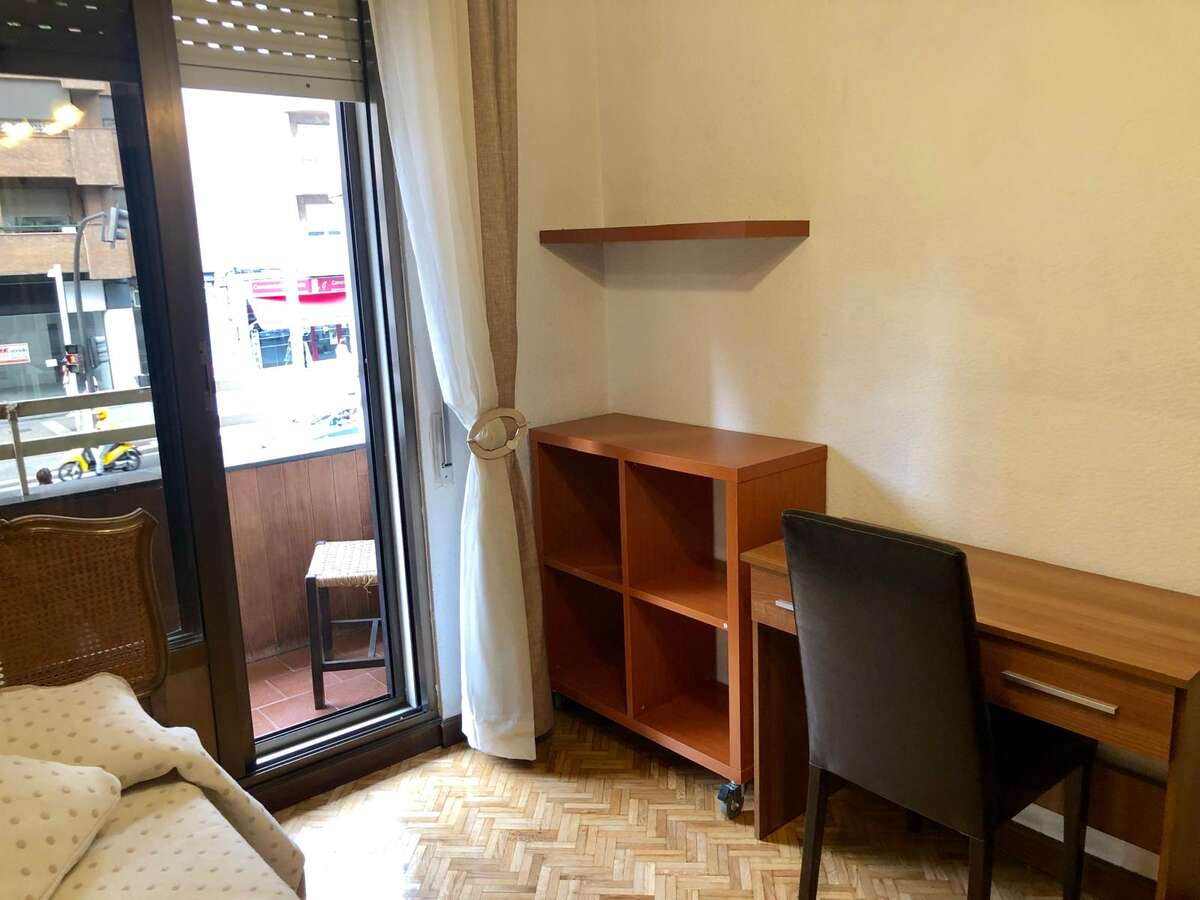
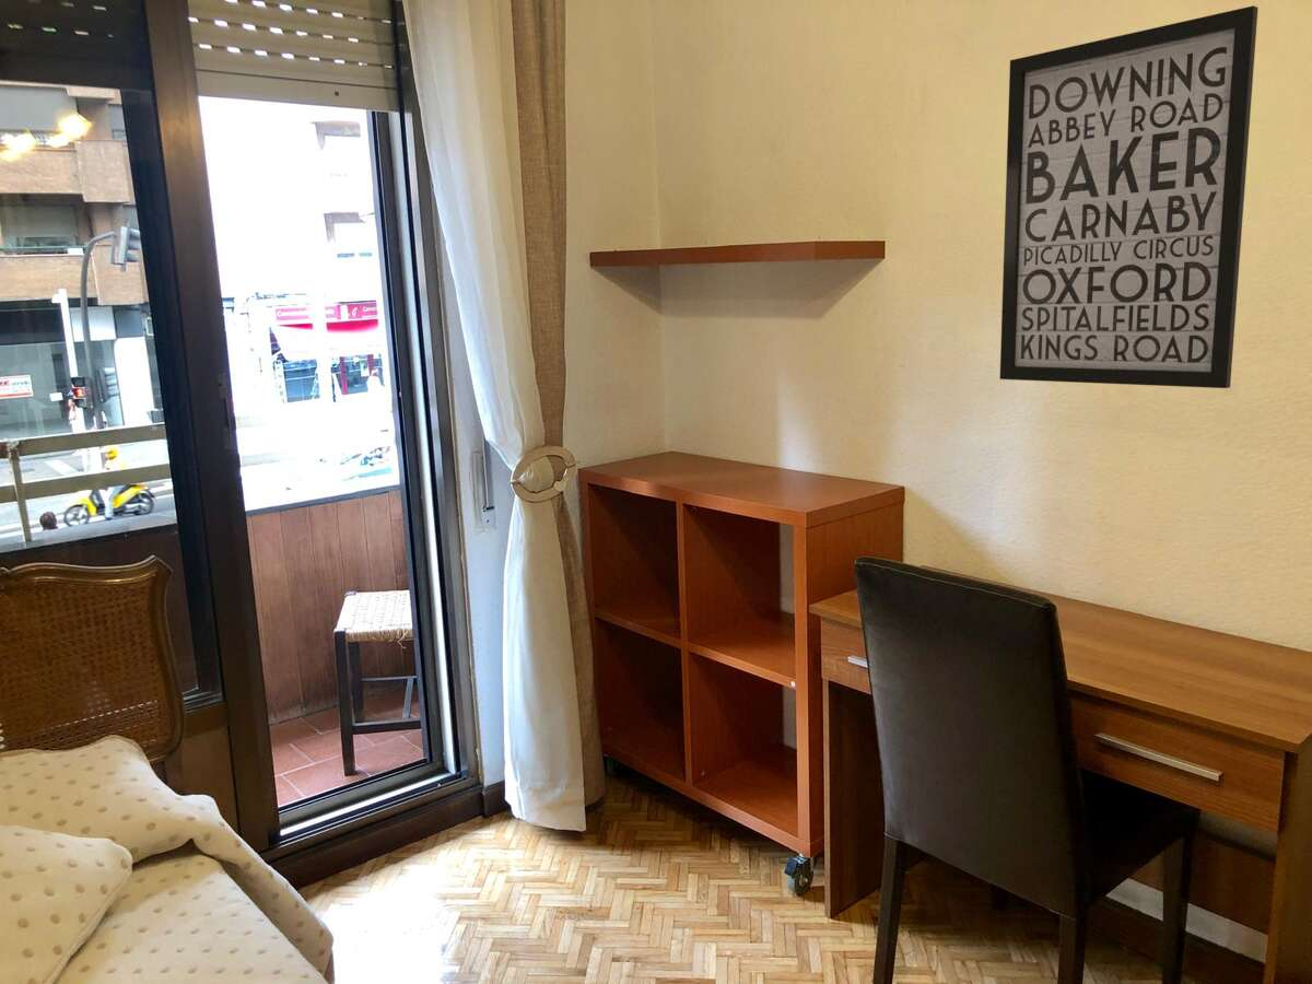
+ wall art (1113, 214)
